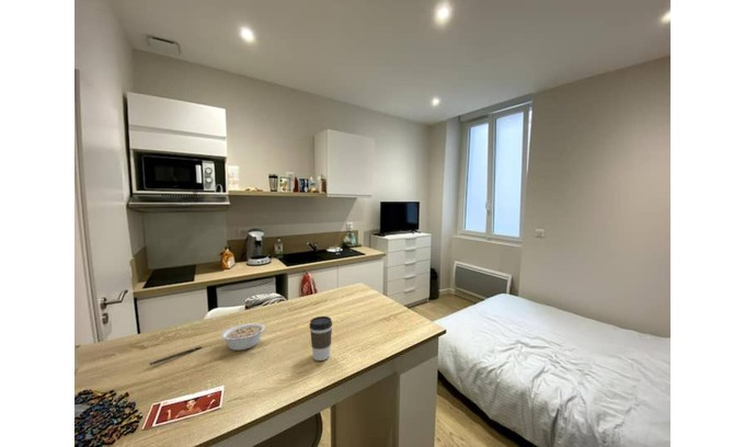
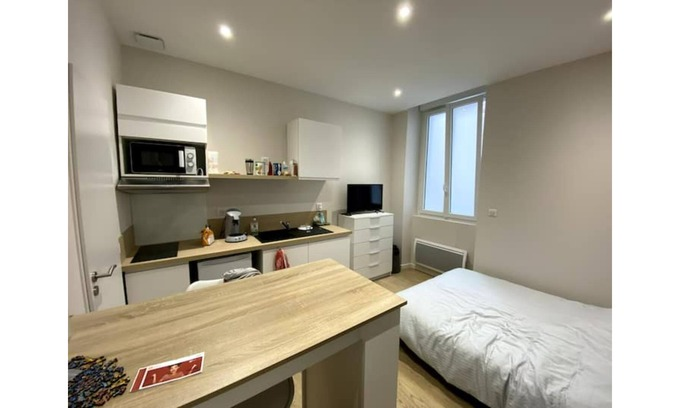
- pen (177, 354)
- legume (245, 335)
- coffee cup (321, 337)
